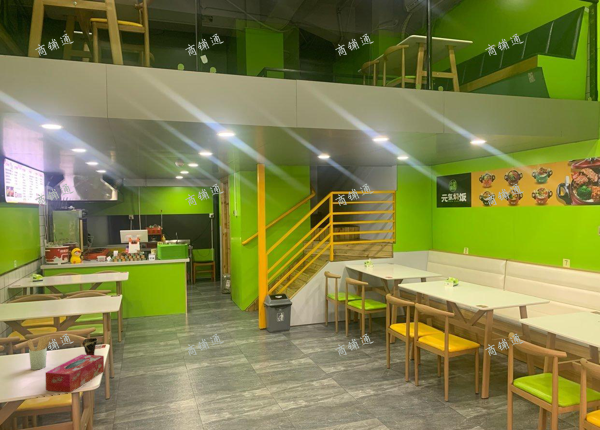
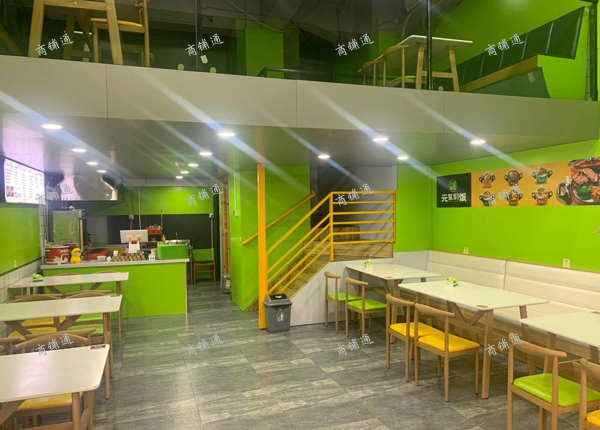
- tissue box (76, 372)
- utensil holder (40, 352)
- cup (90, 348)
